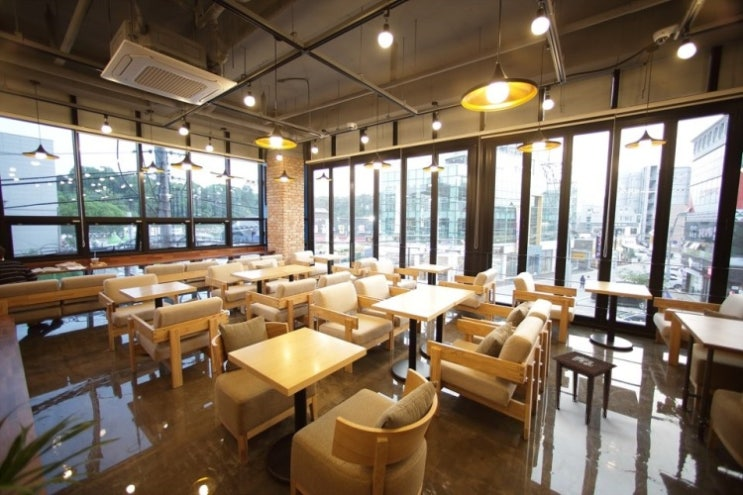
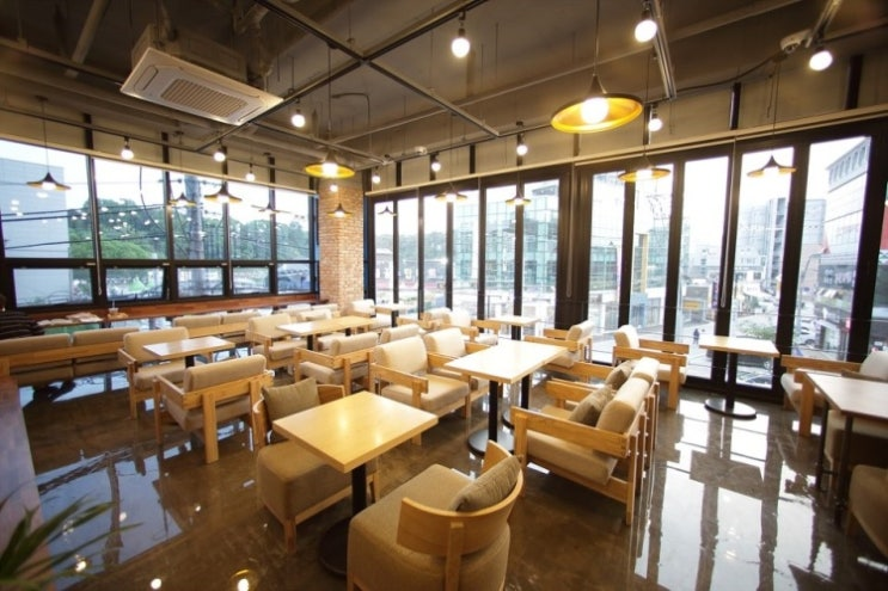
- side table (577, 386)
